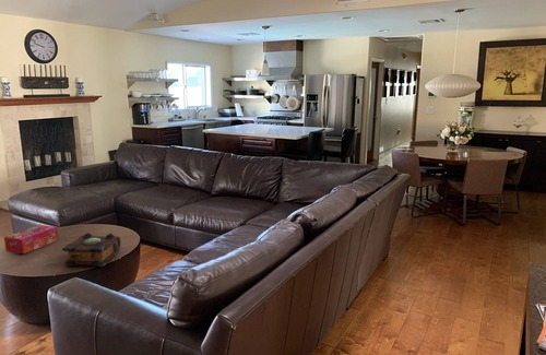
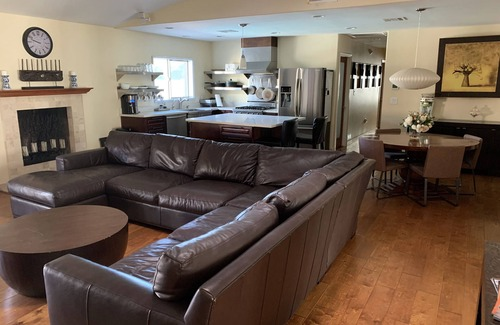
- book (93, 248)
- tissue box (32, 238)
